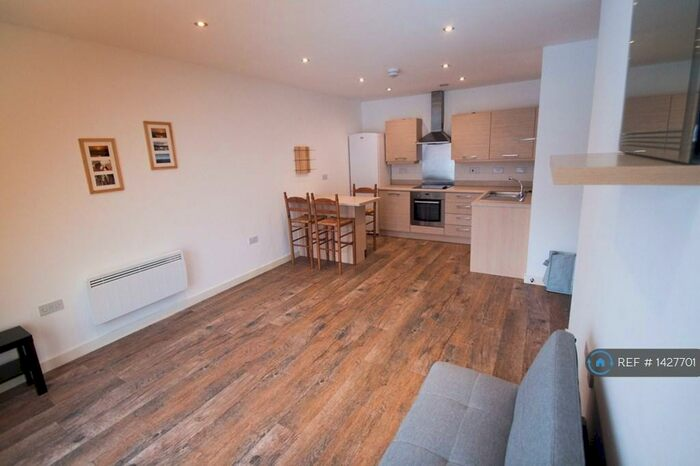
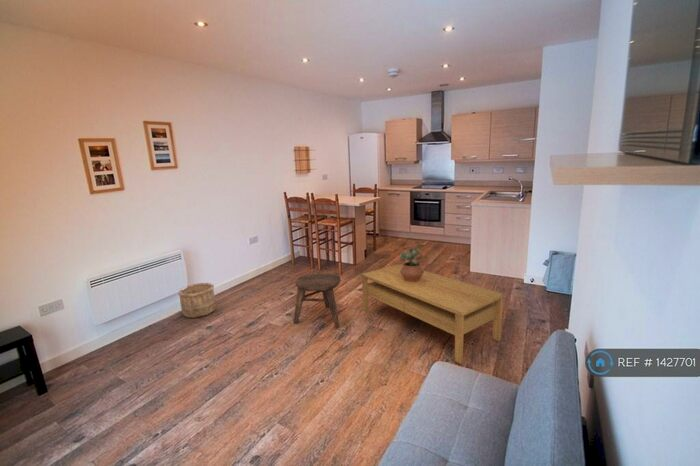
+ stool (317, 299)
+ coffee table (424, 303)
+ potted plant (413, 263)
+ wooden bucket (198, 299)
